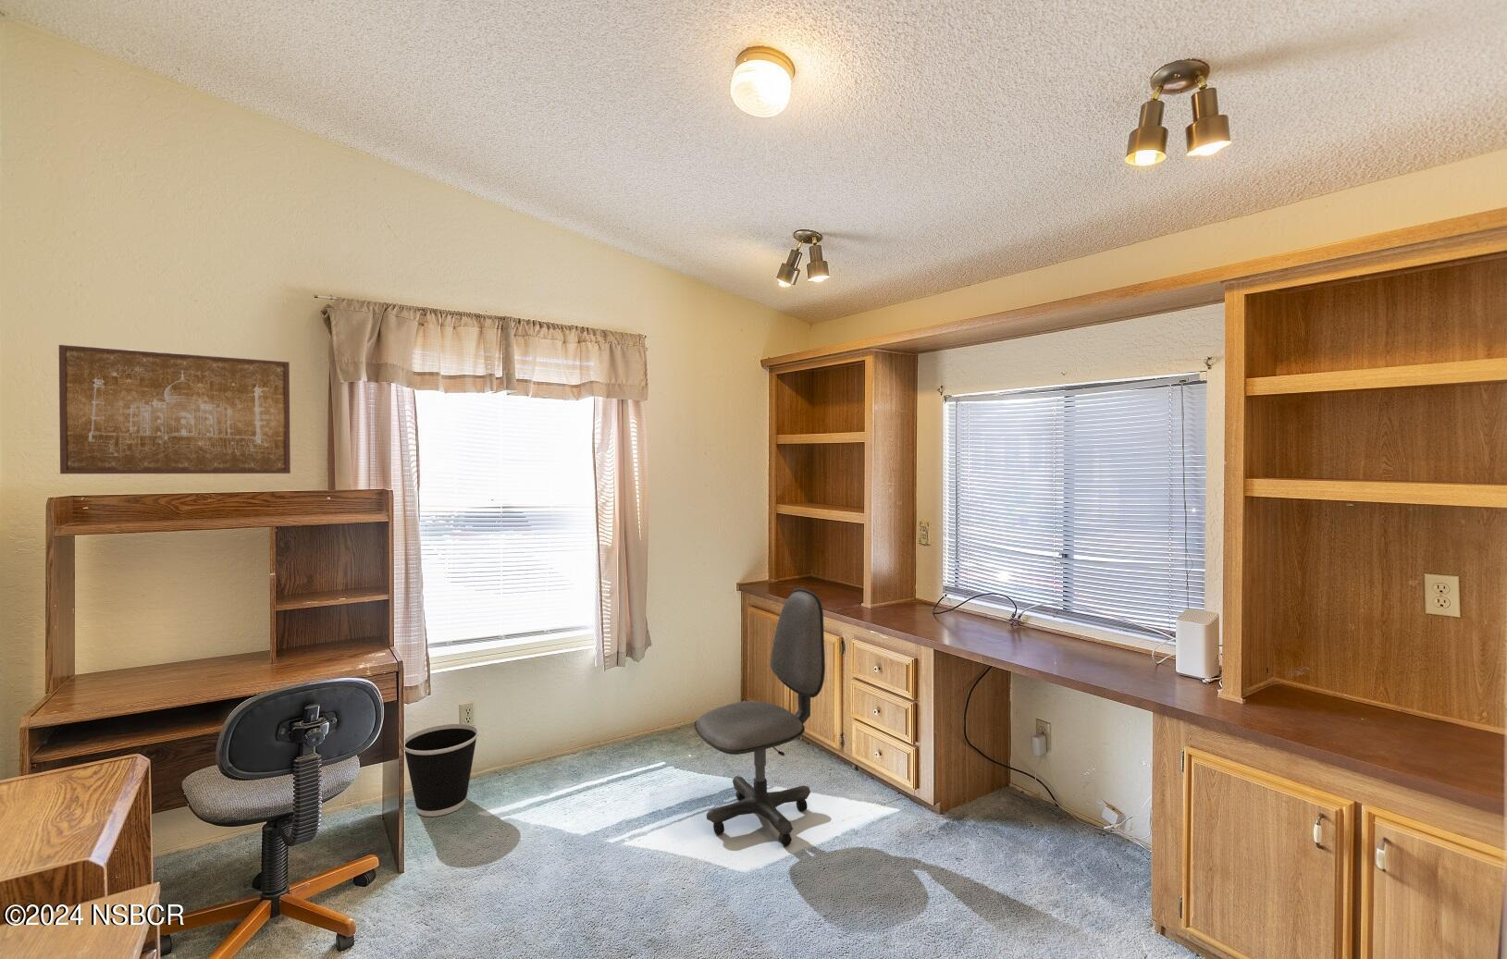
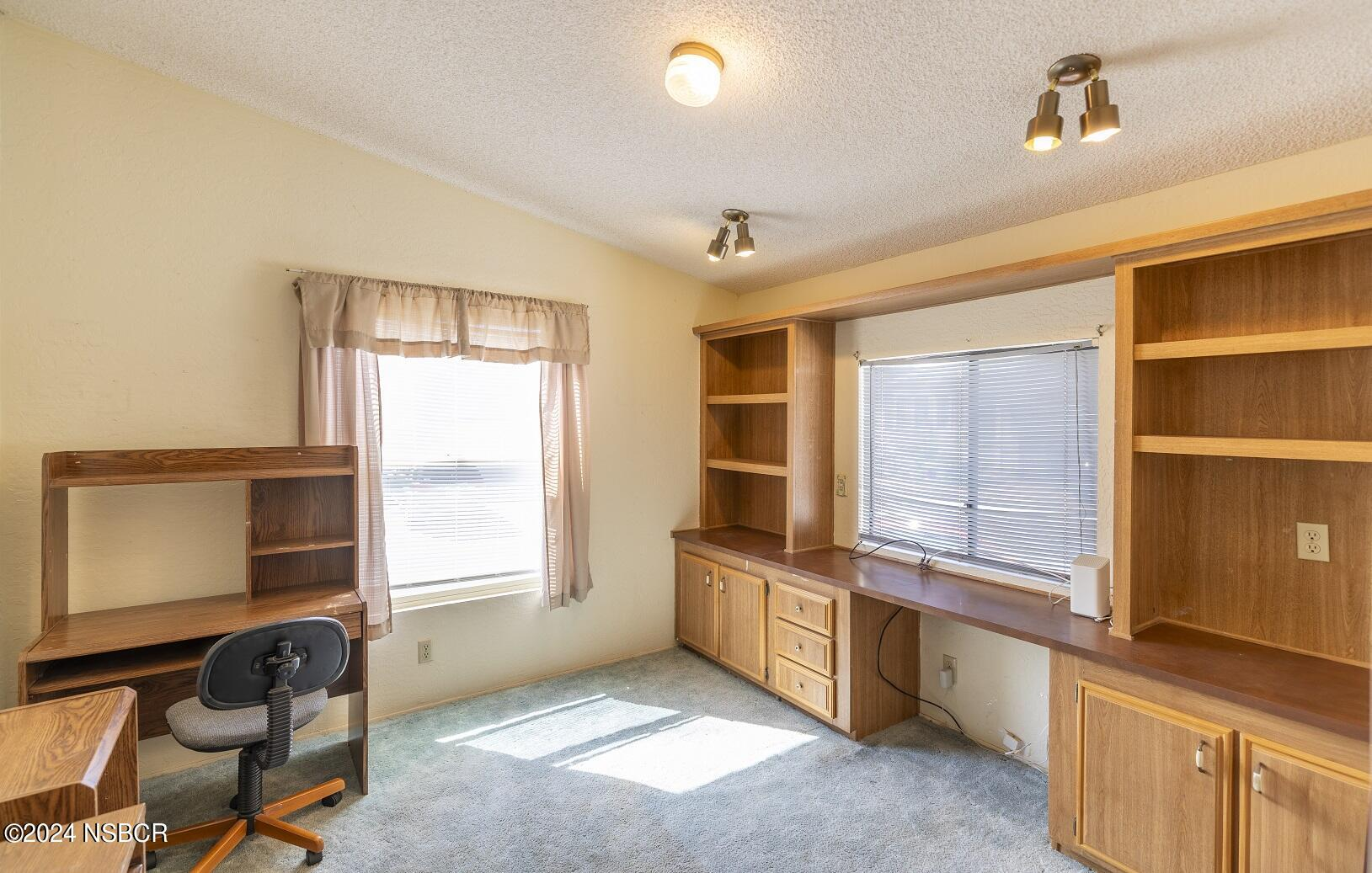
- wall art (183, 413)
- wastebasket (442, 770)
- office chair (758, 707)
